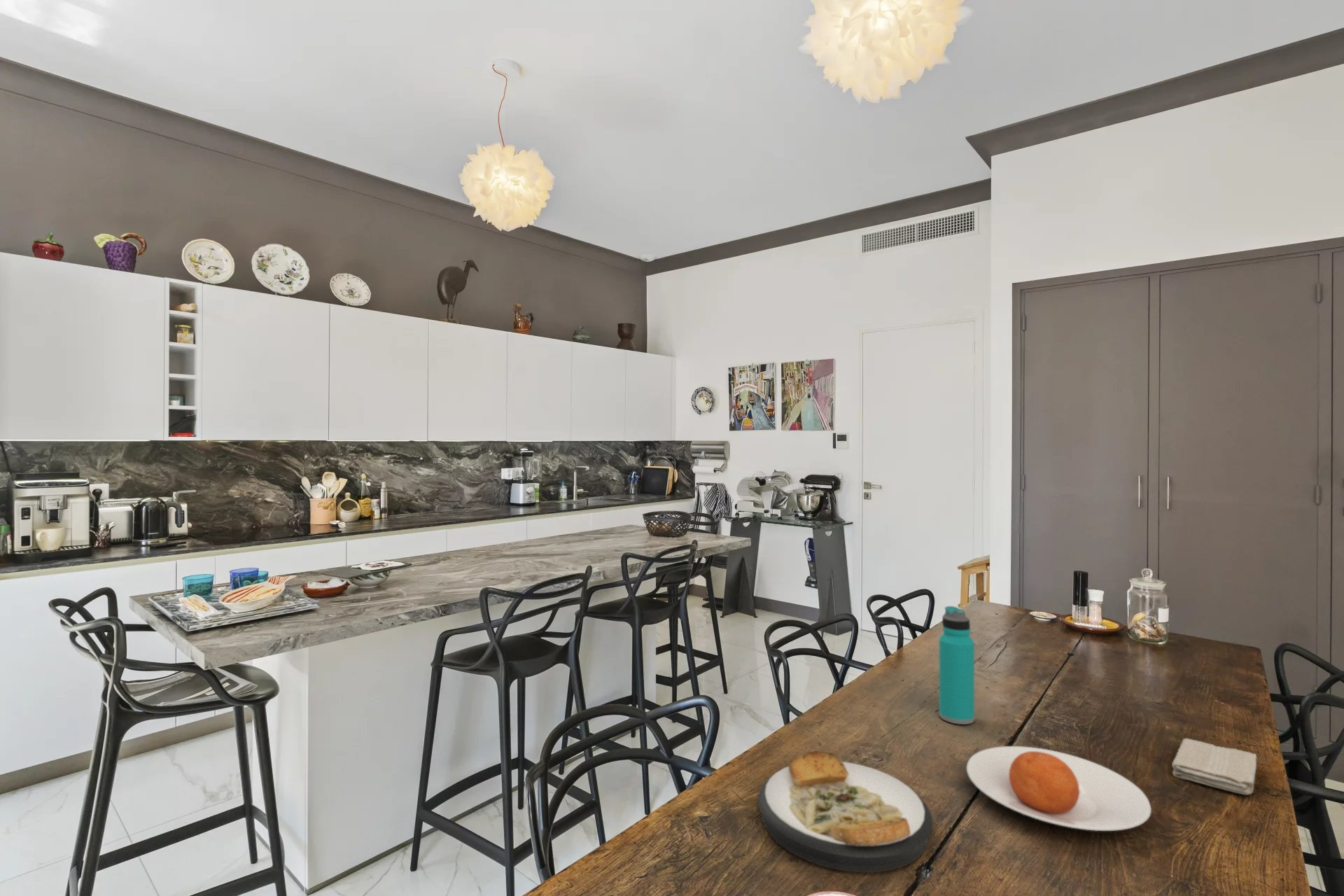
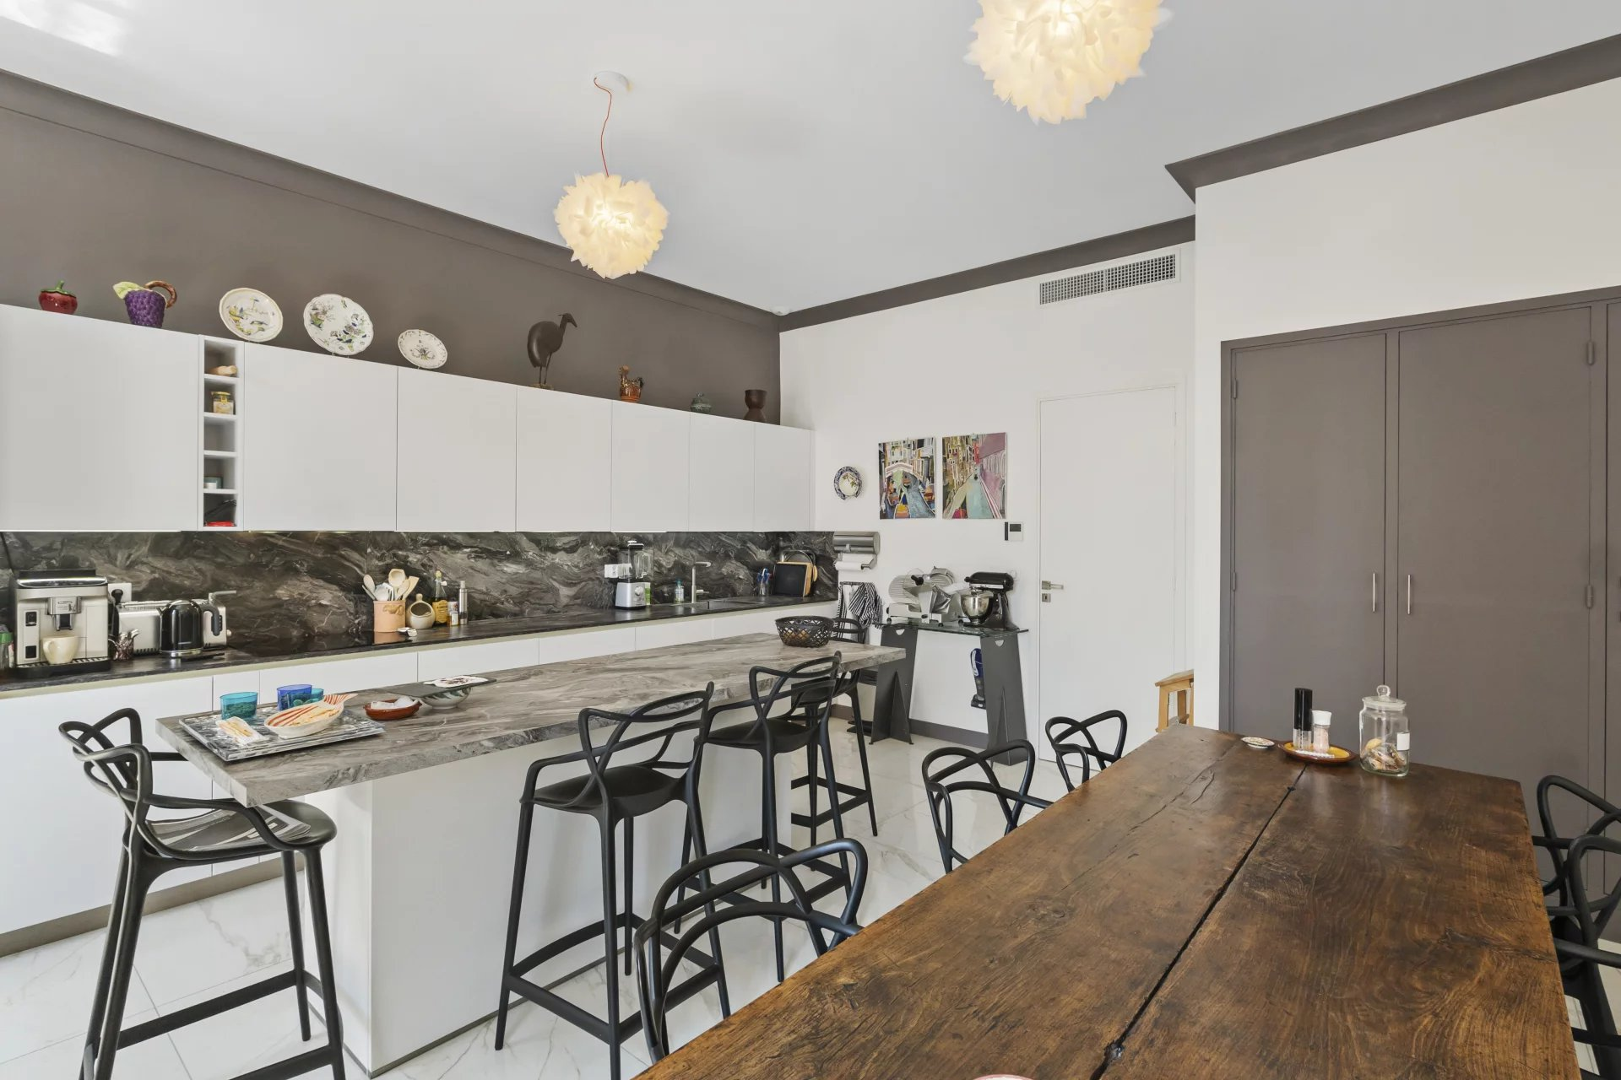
- plate (842, 802)
- washcloth (1214, 763)
- water bottle (956, 663)
- plate (1053, 777)
